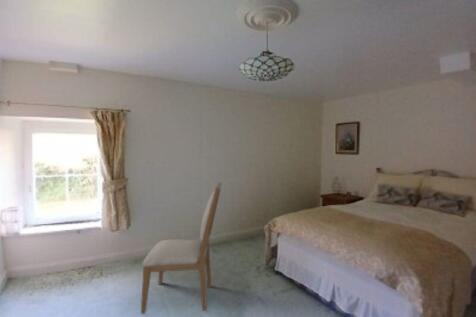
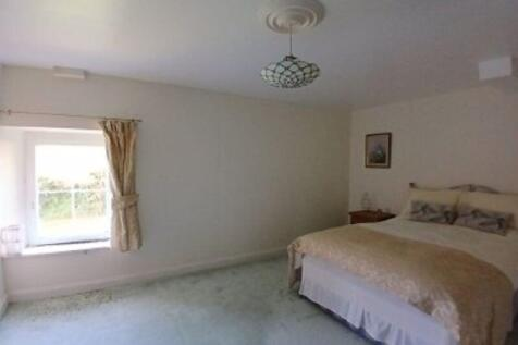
- chair (185, 240)
